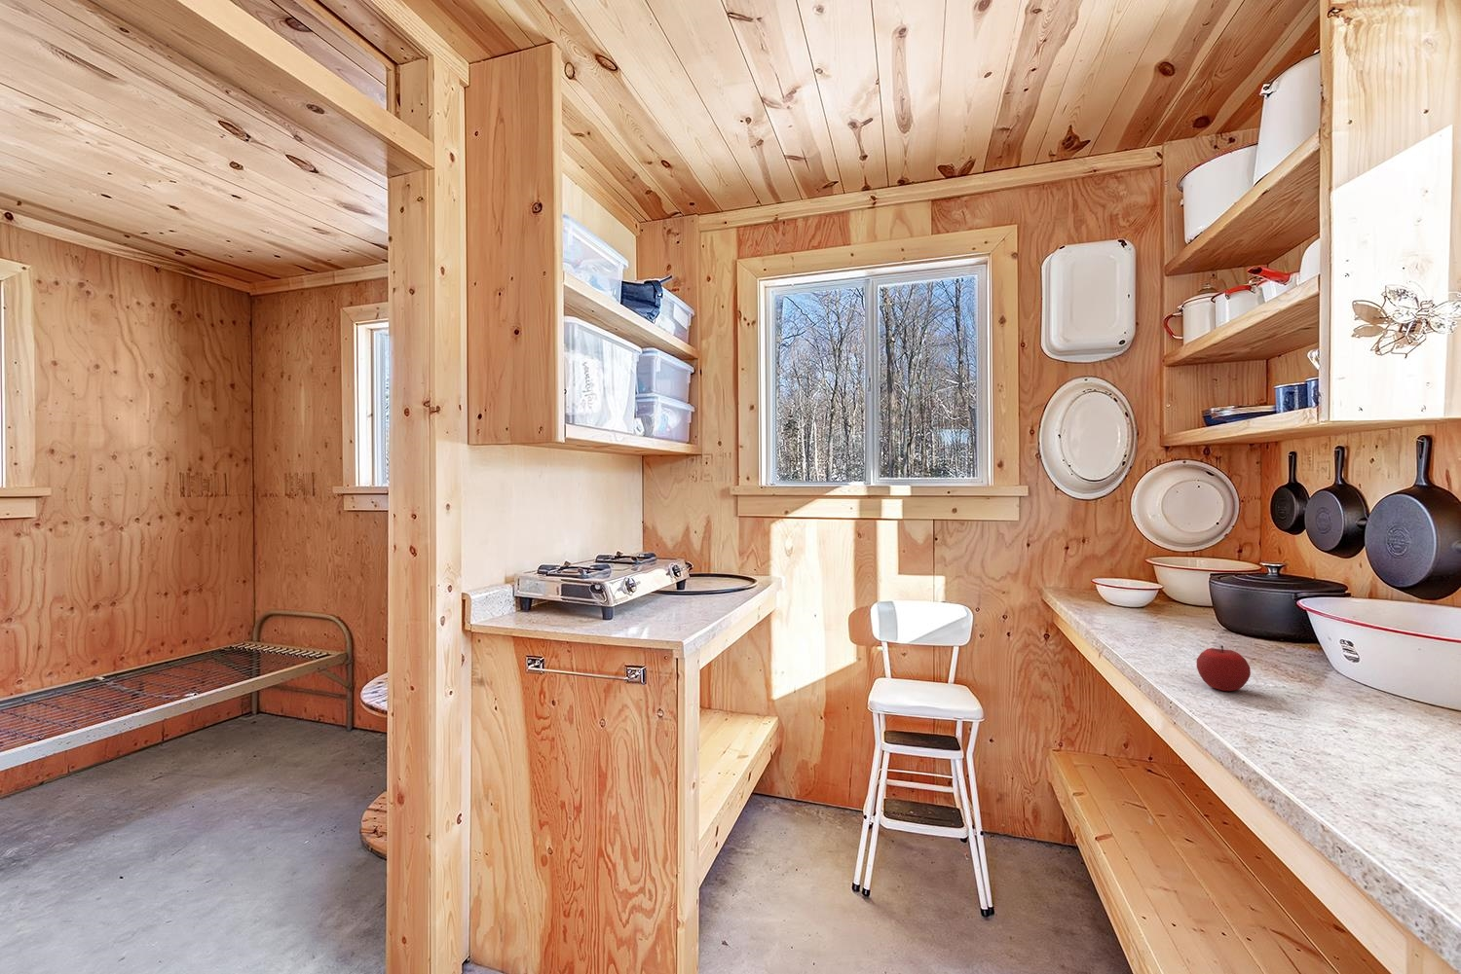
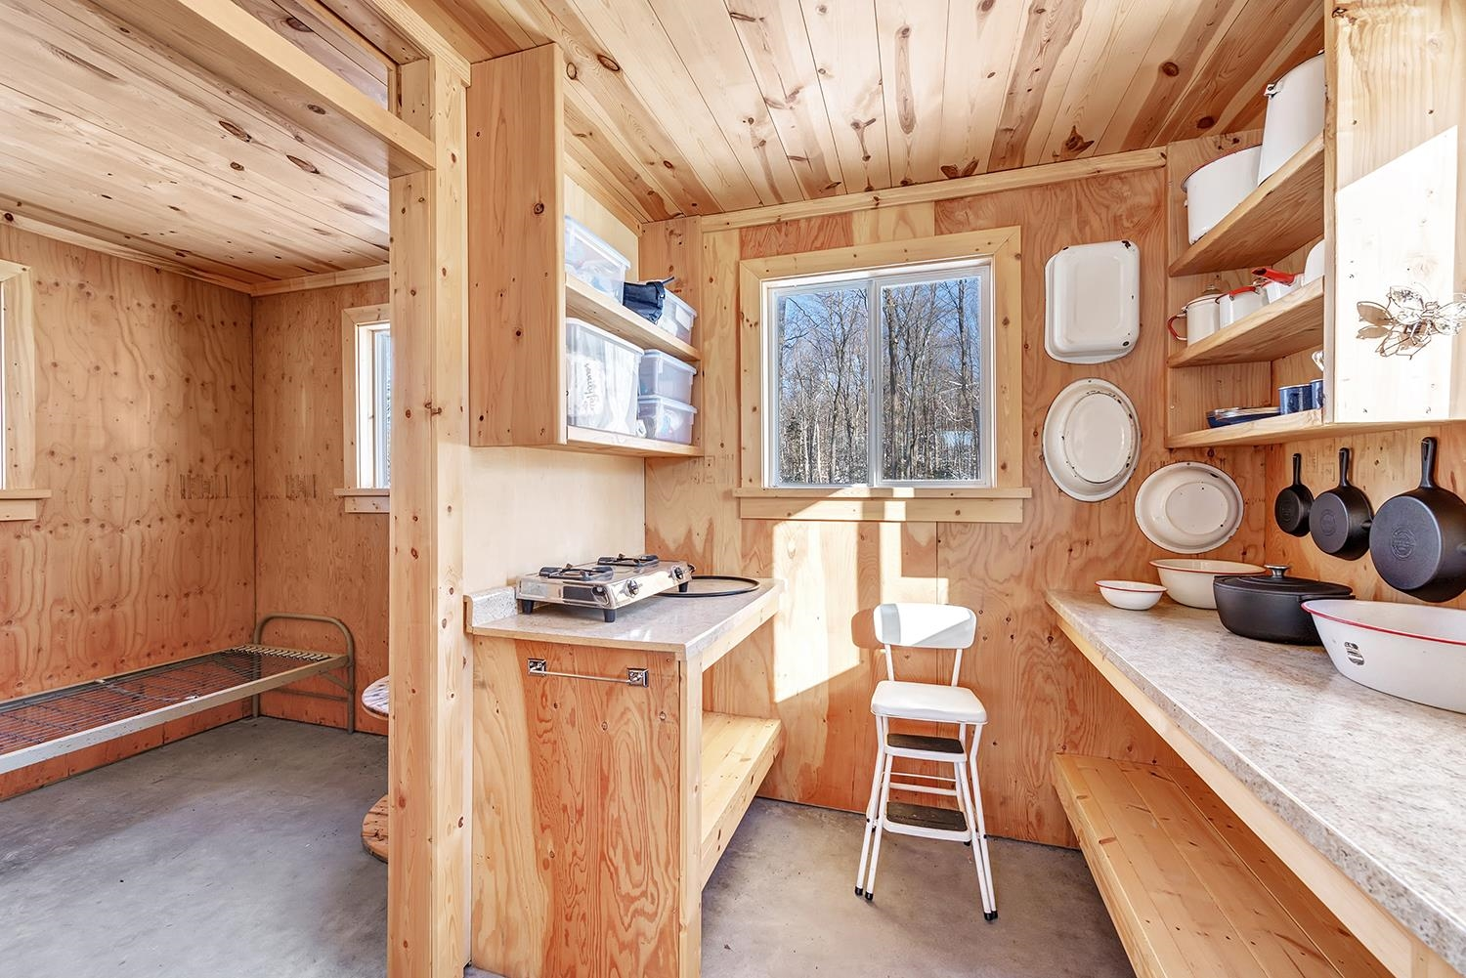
- apple (1223, 666)
